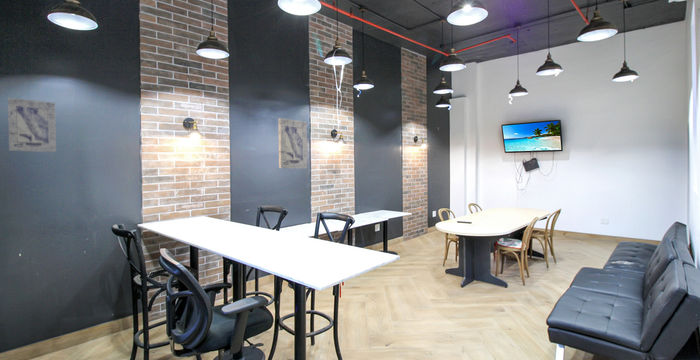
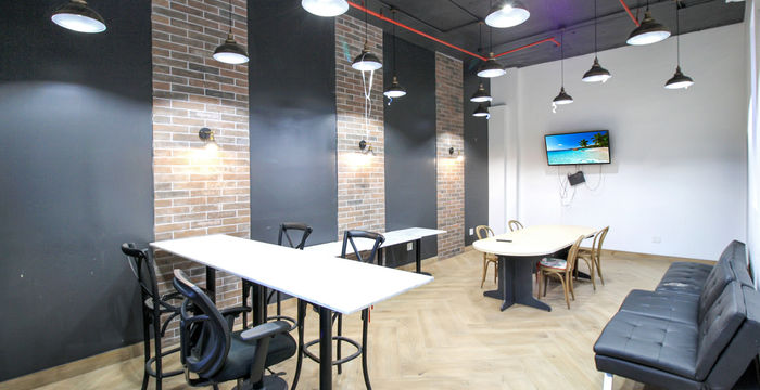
- wall art (32, 125)
- wall art (293, 144)
